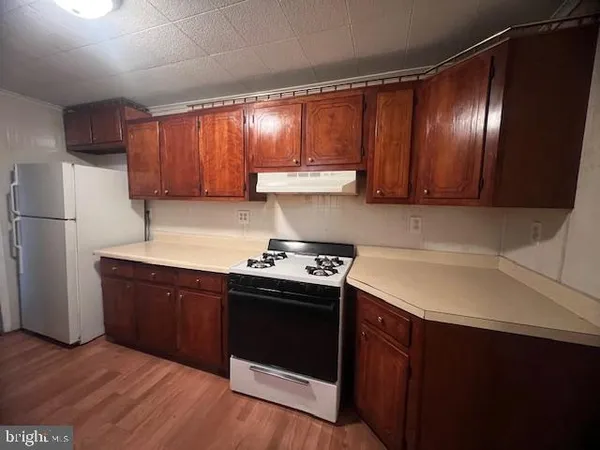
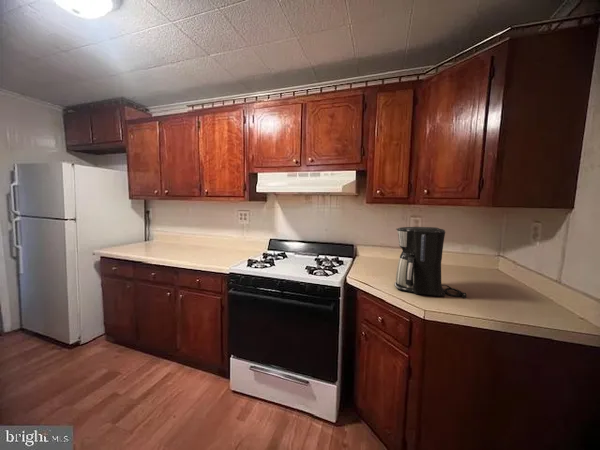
+ coffee maker (427, 260)
